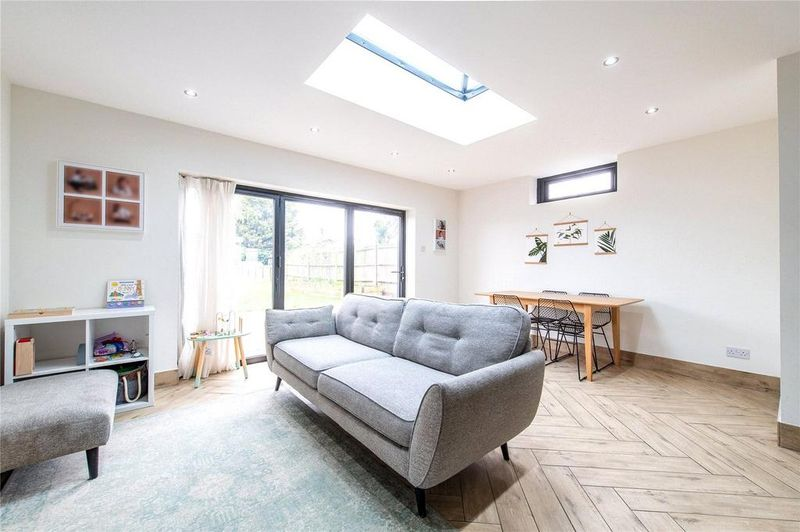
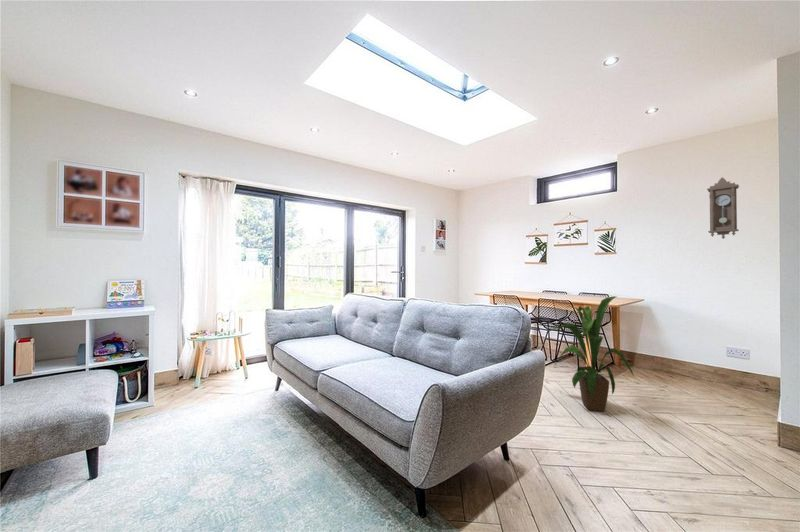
+ house plant (581, 352)
+ pendulum clock (722, 208)
